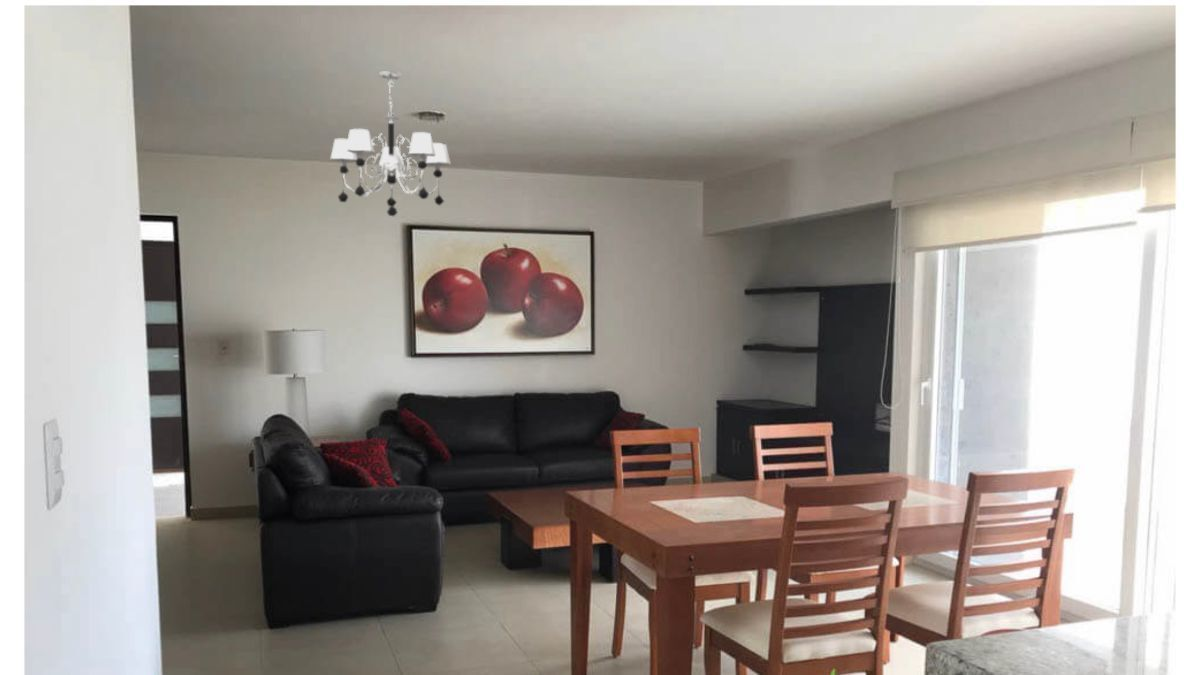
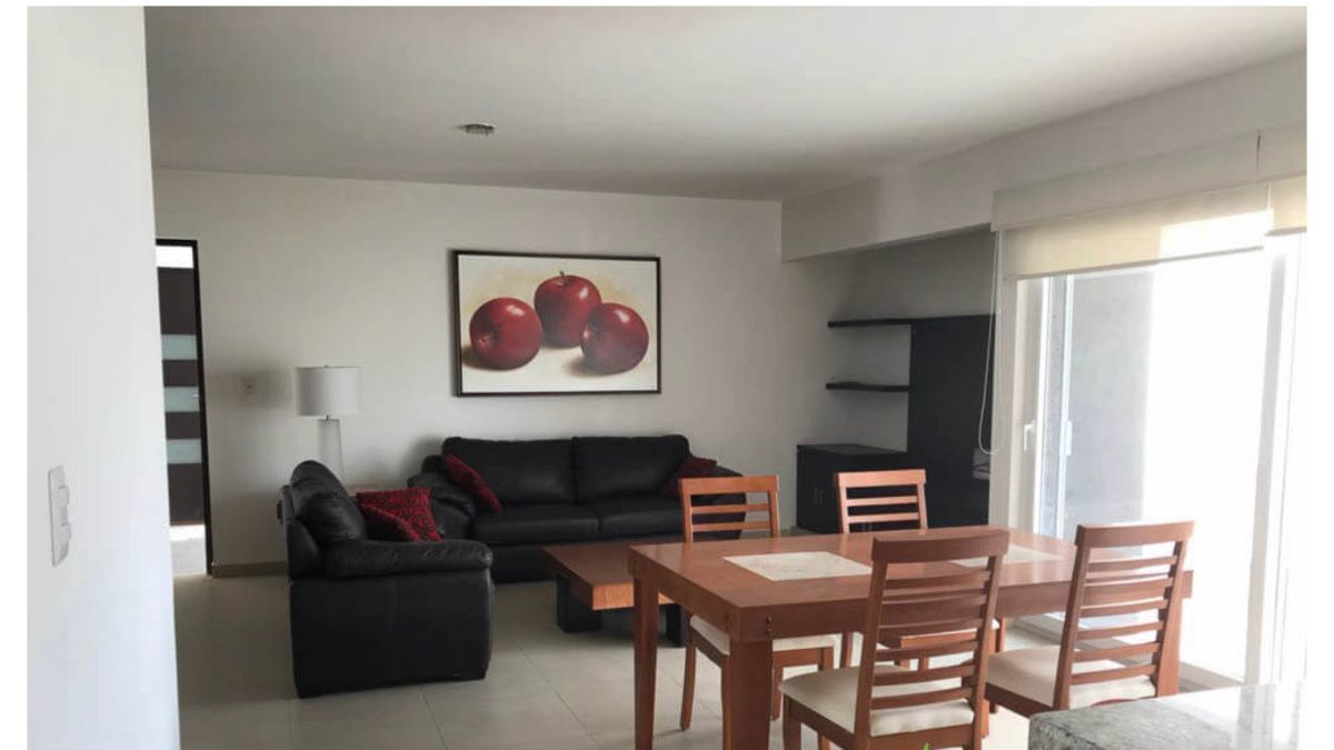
- chandelier (391, 146)
